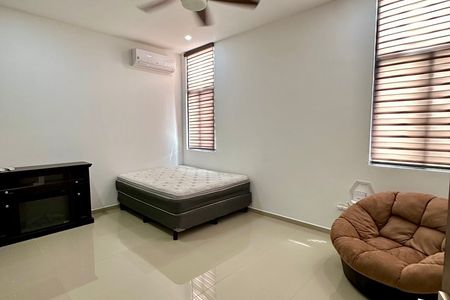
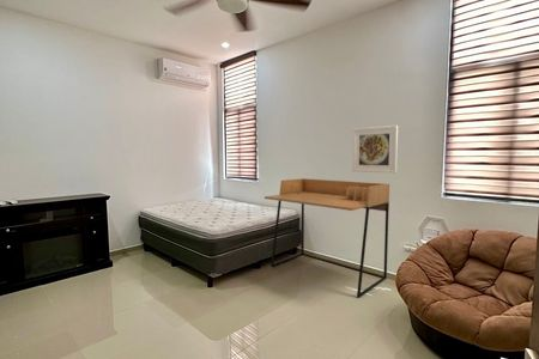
+ desk (303, 229)
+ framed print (374, 150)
